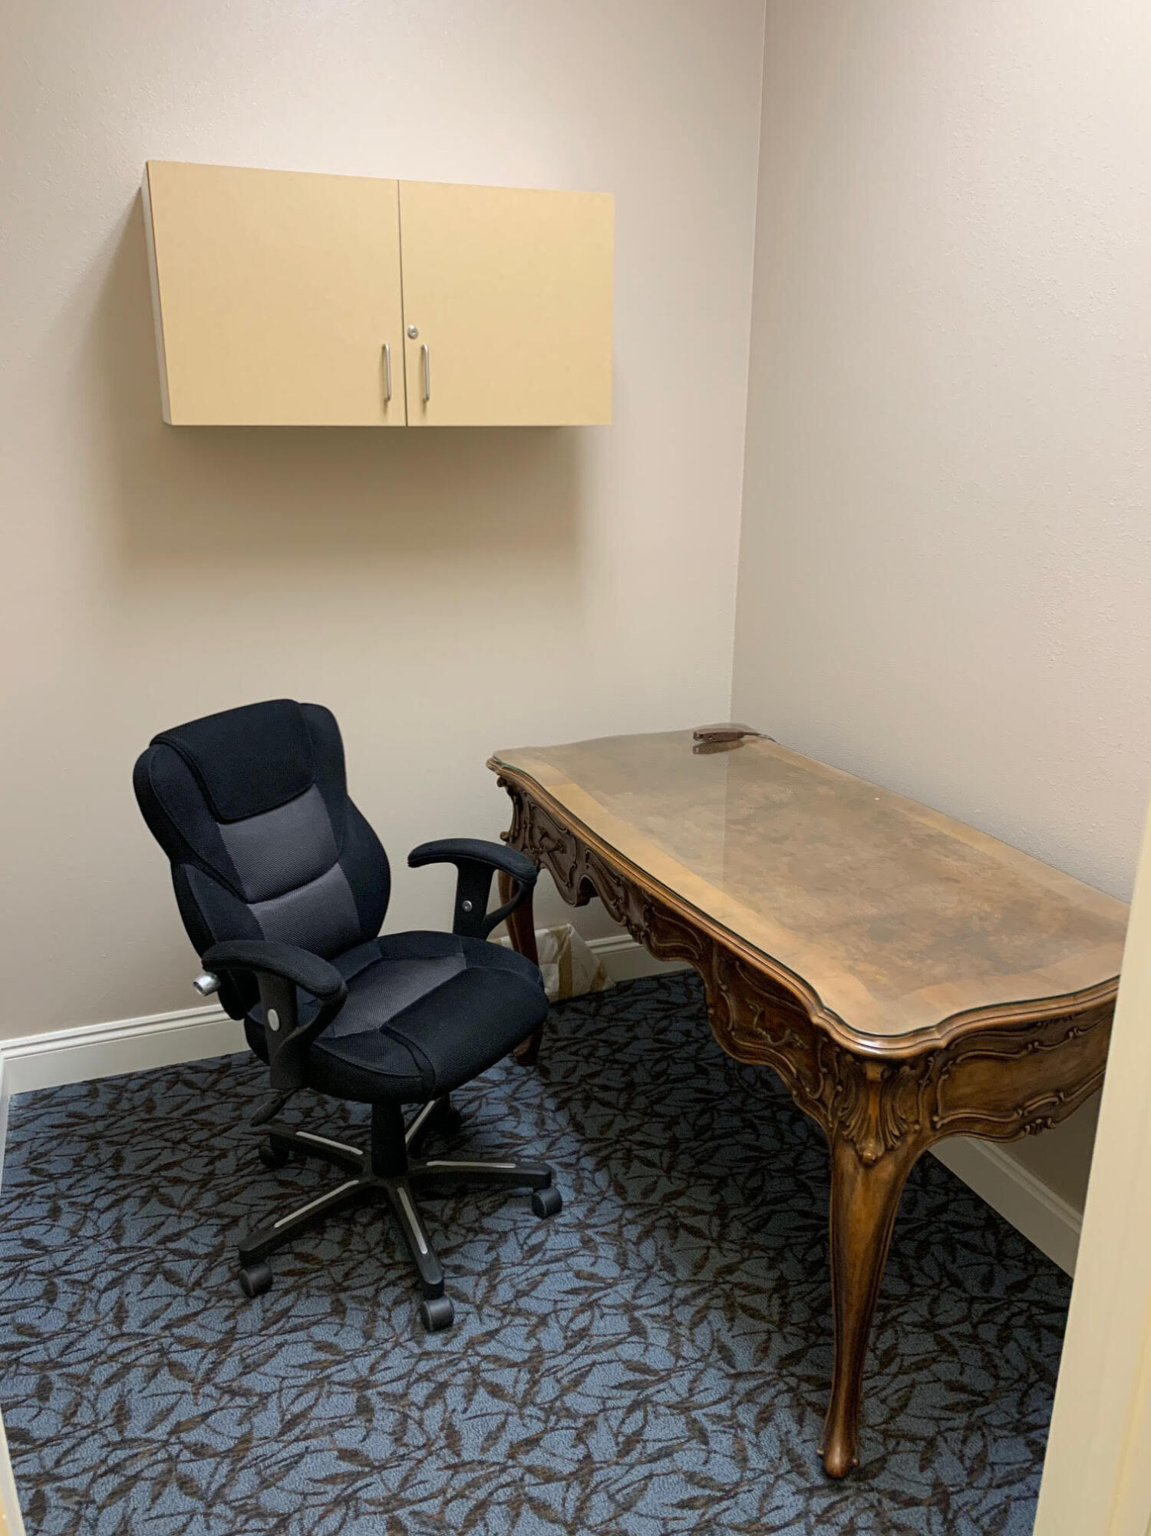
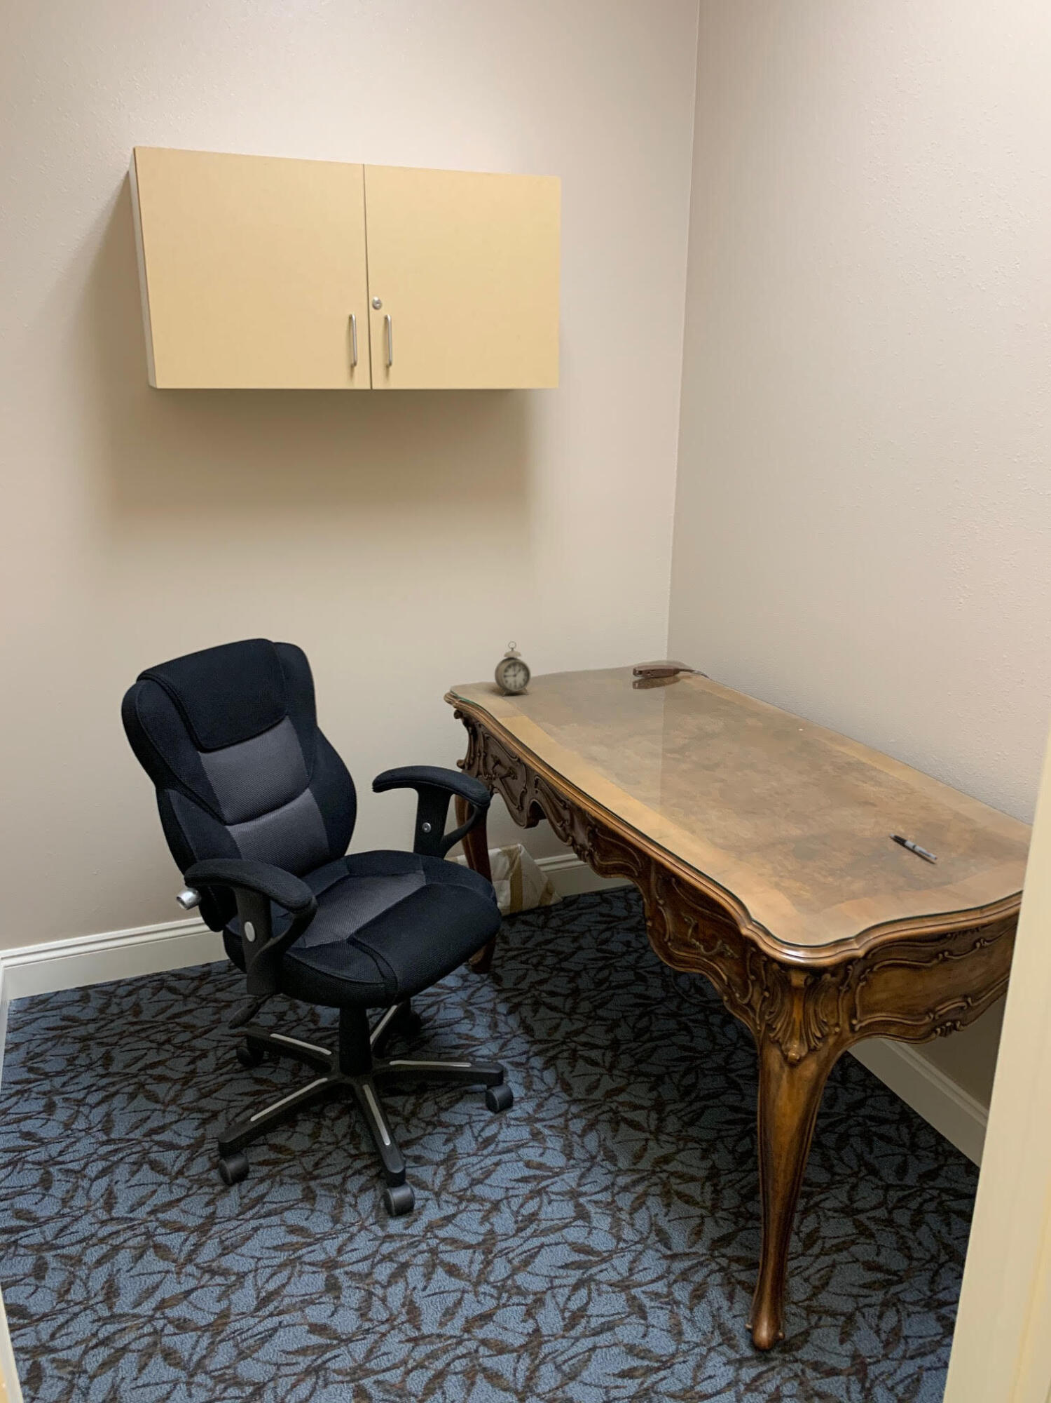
+ alarm clock (513, 668)
+ pen (912, 845)
